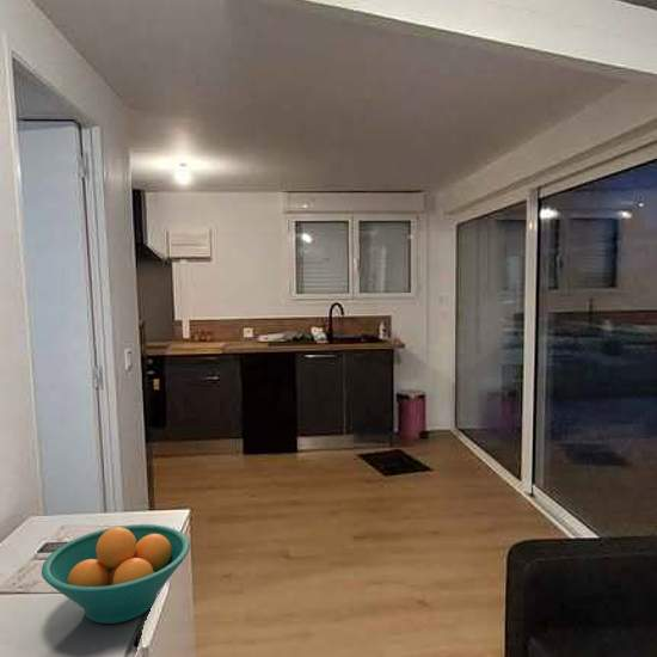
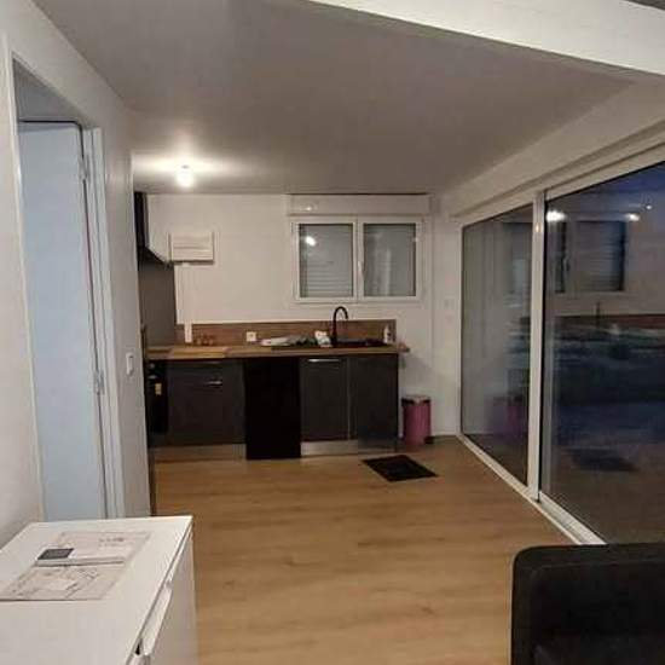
- fruit bowl (118, 567)
